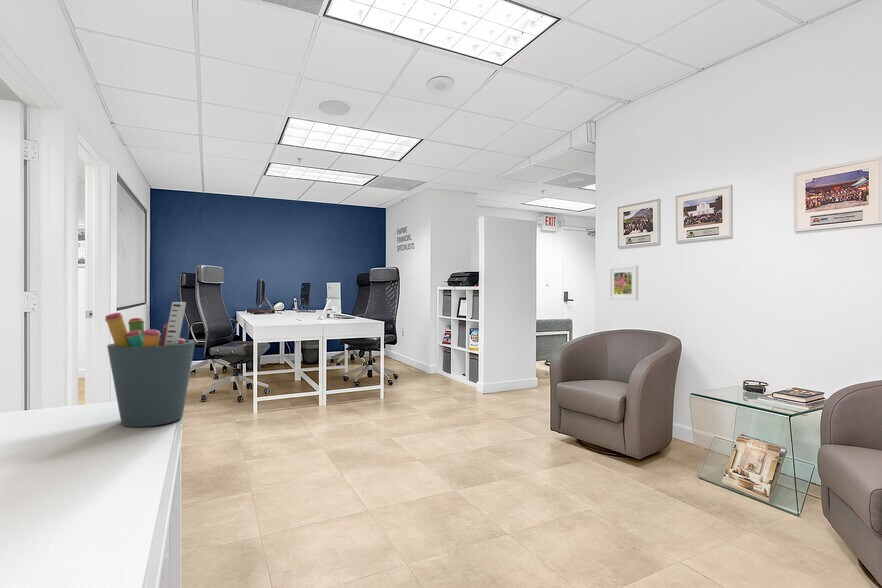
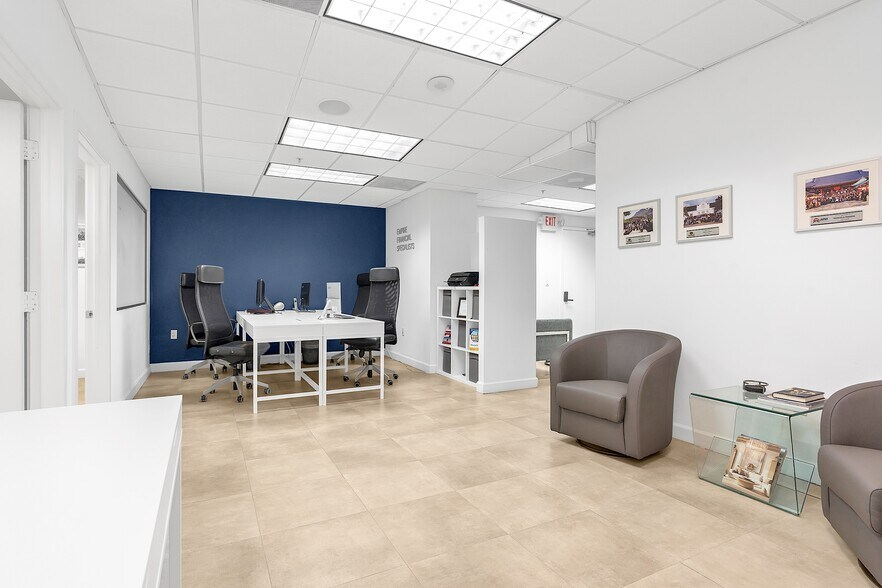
- pen holder (151, 360)
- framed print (623, 283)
